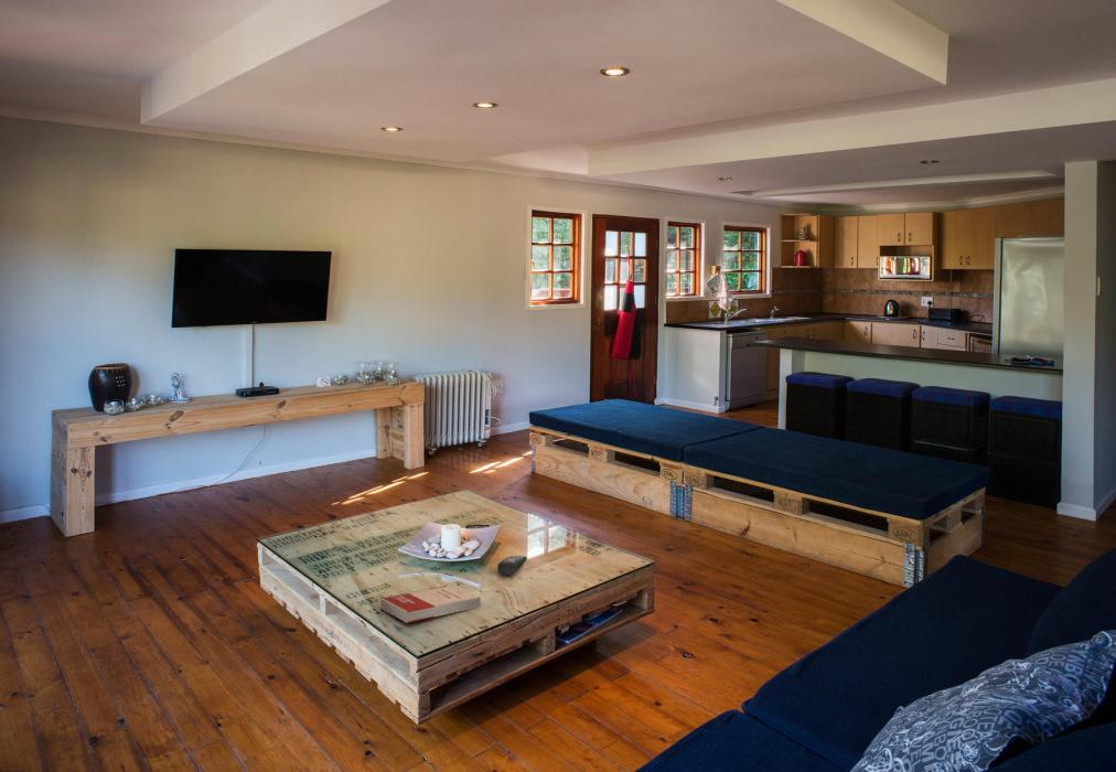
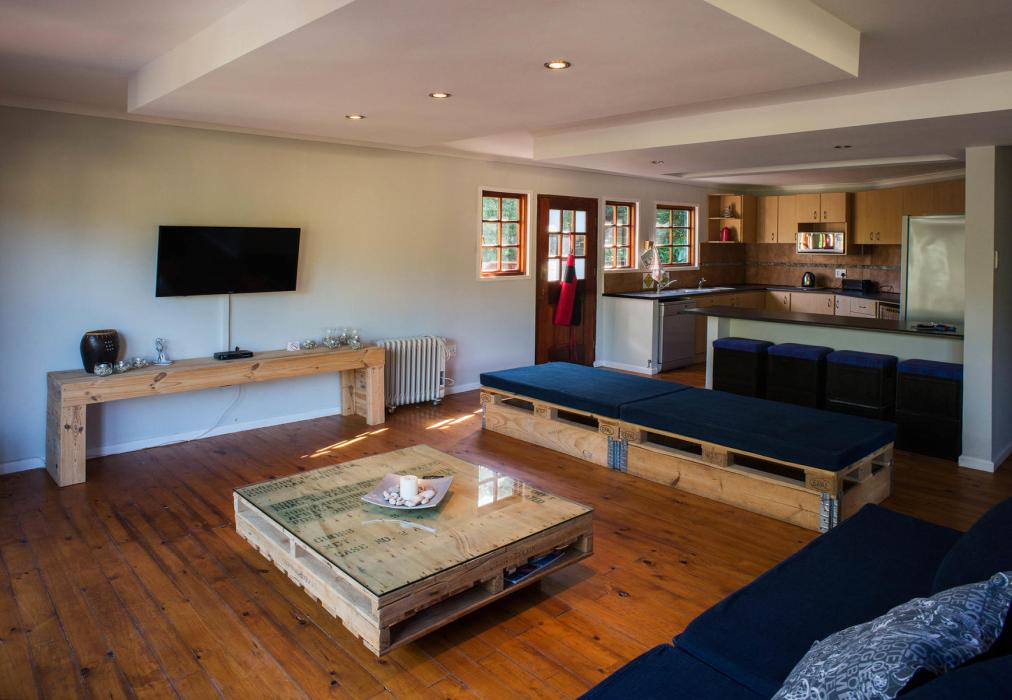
- book (430, 602)
- remote control (512, 562)
